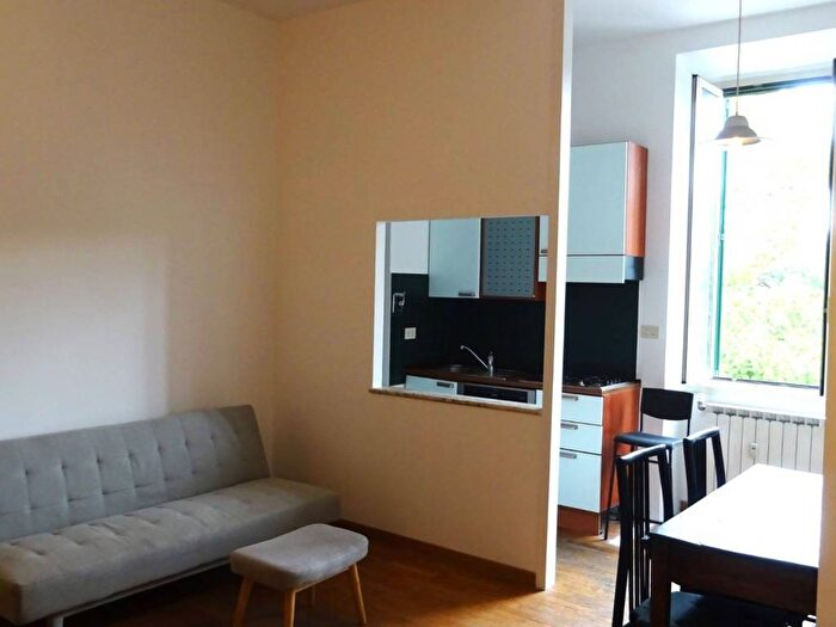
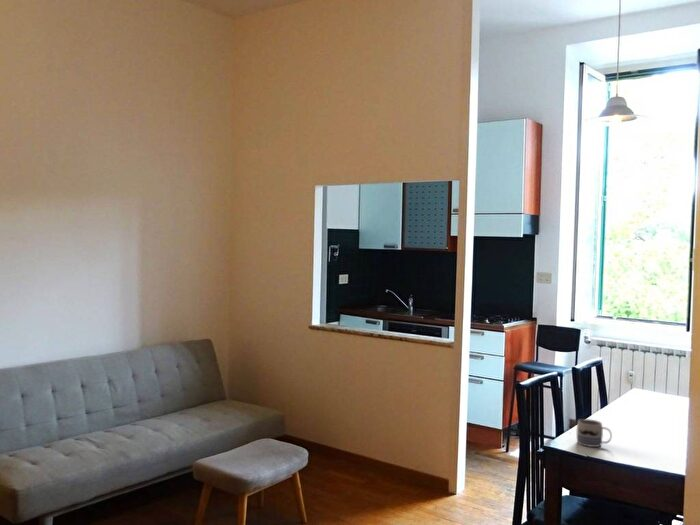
+ mug (593, 433)
